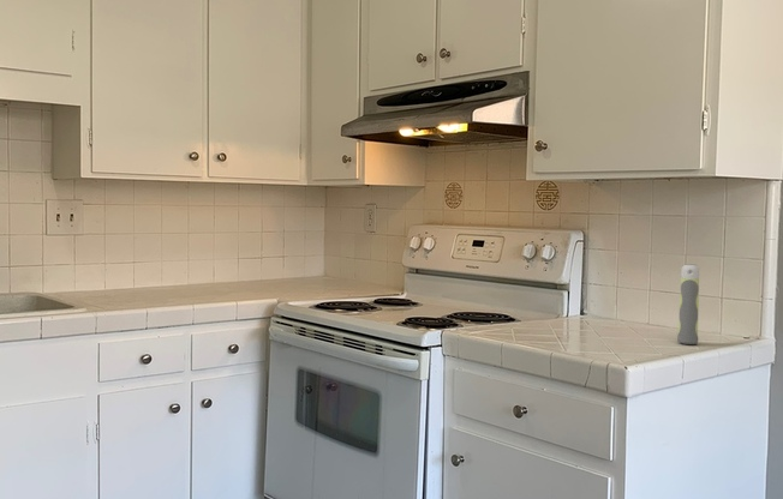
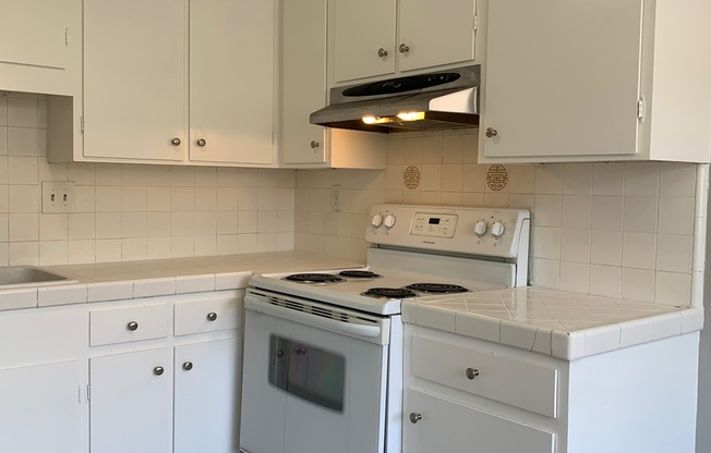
- spray bottle (688, 303)
